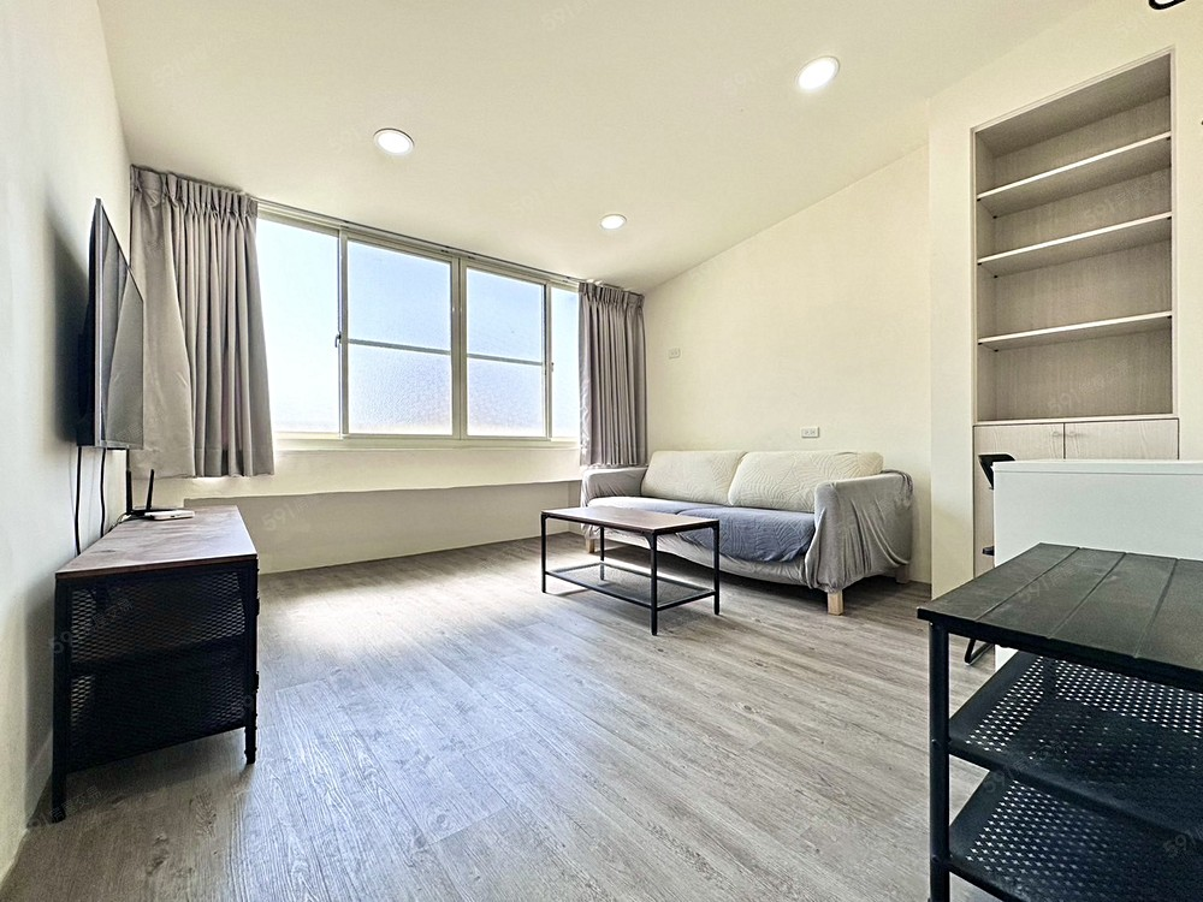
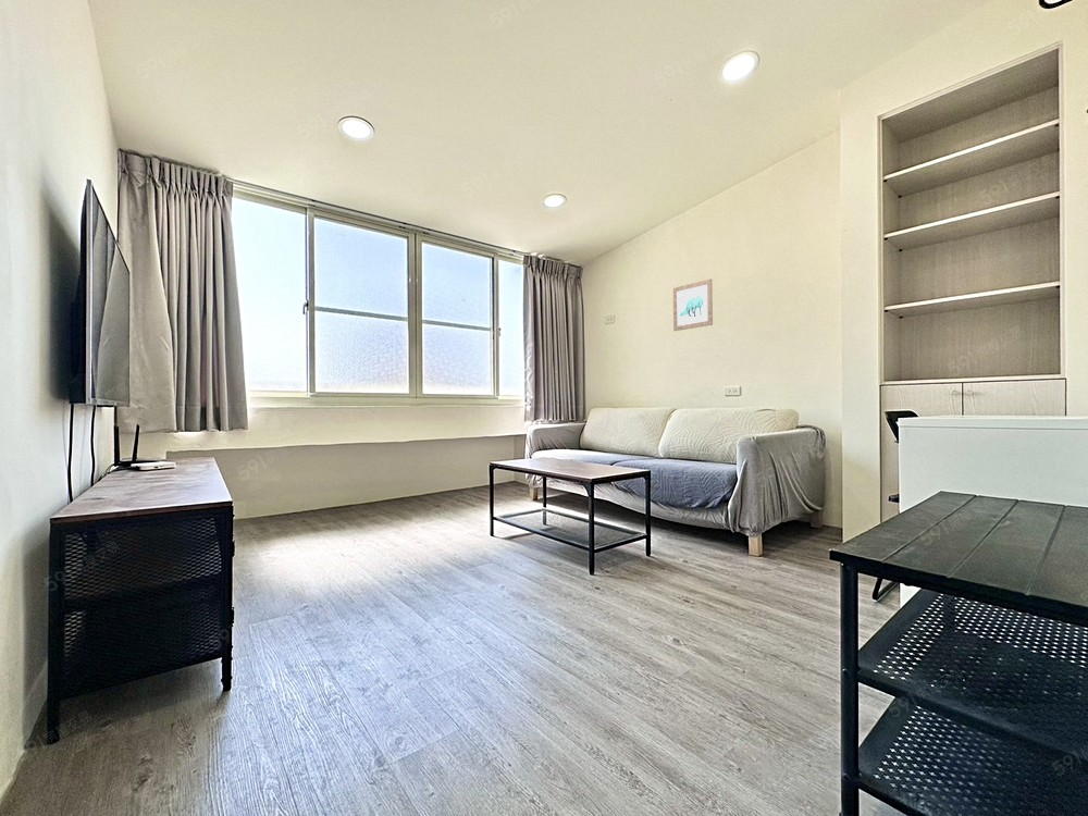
+ wall art (692, 306)
